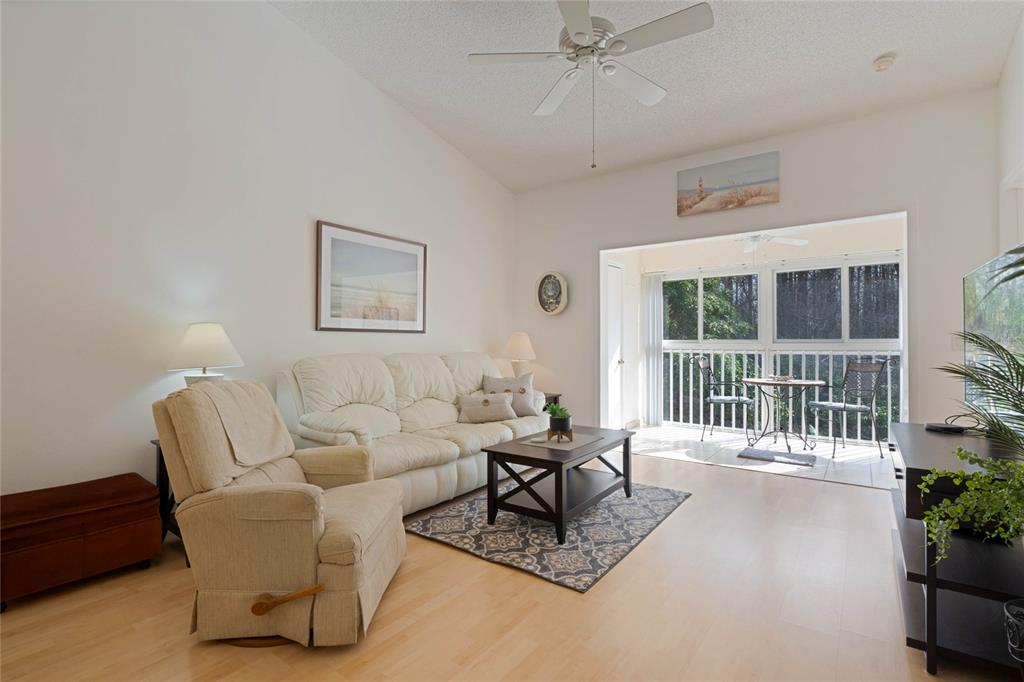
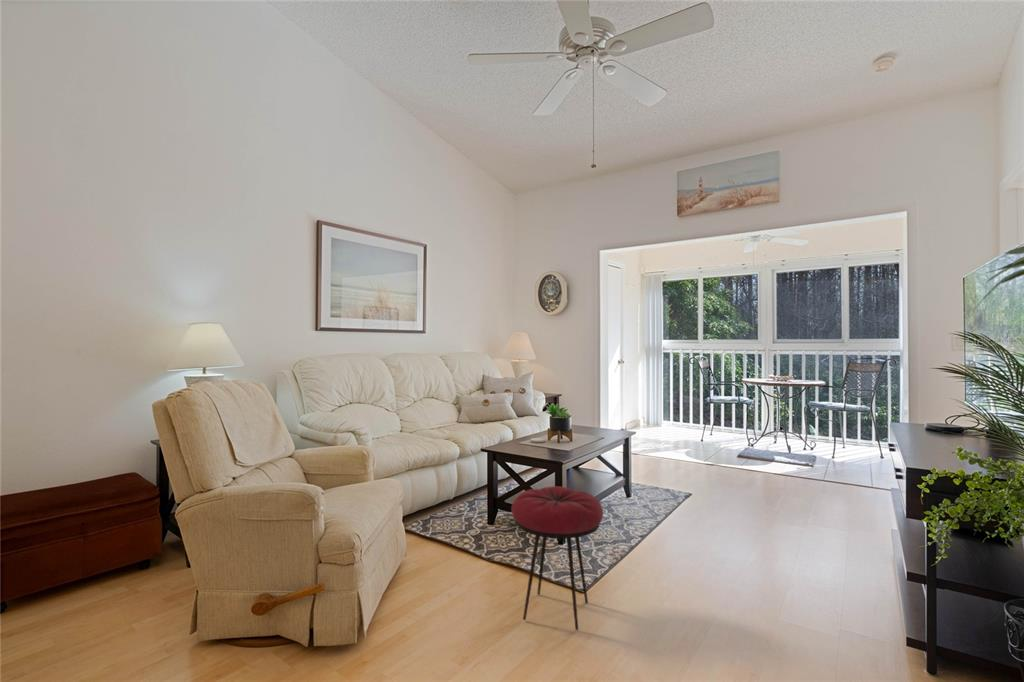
+ stool (568, 552)
